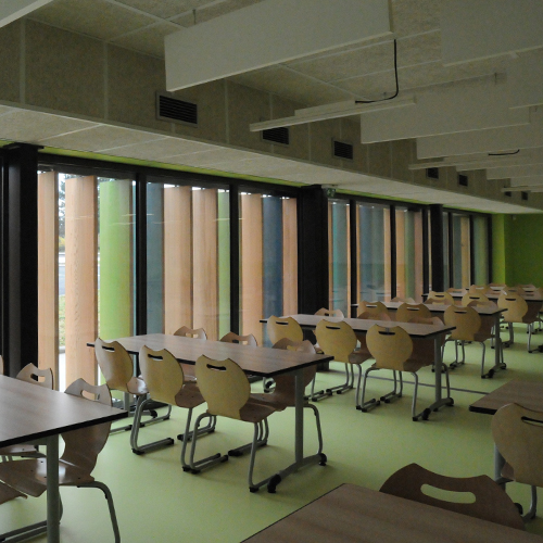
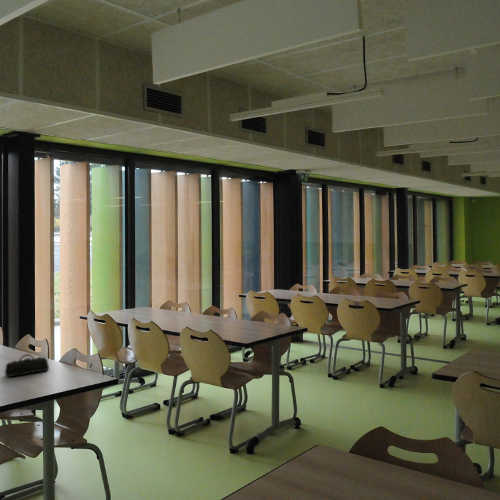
+ pencil case (27, 363)
